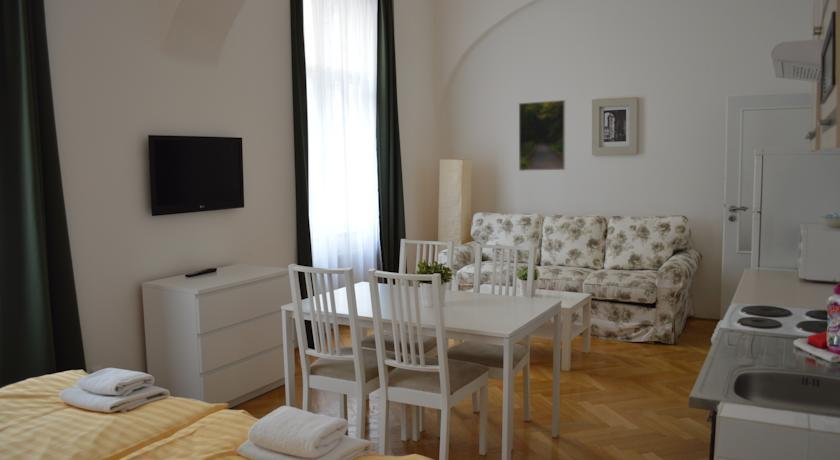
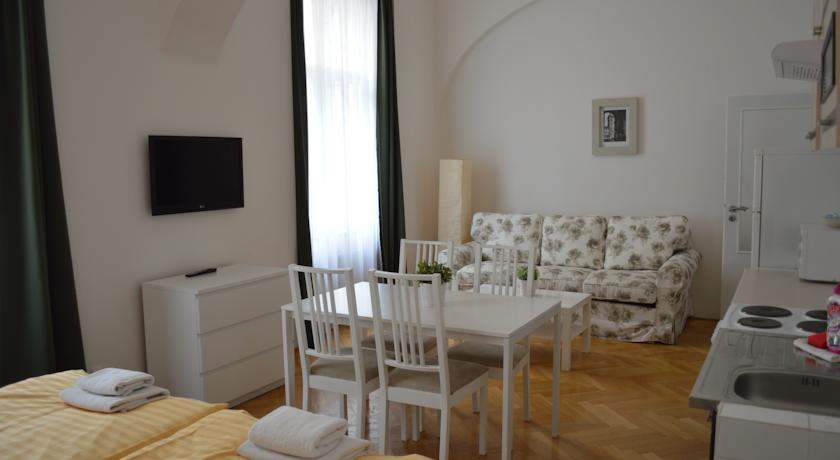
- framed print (541, 136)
